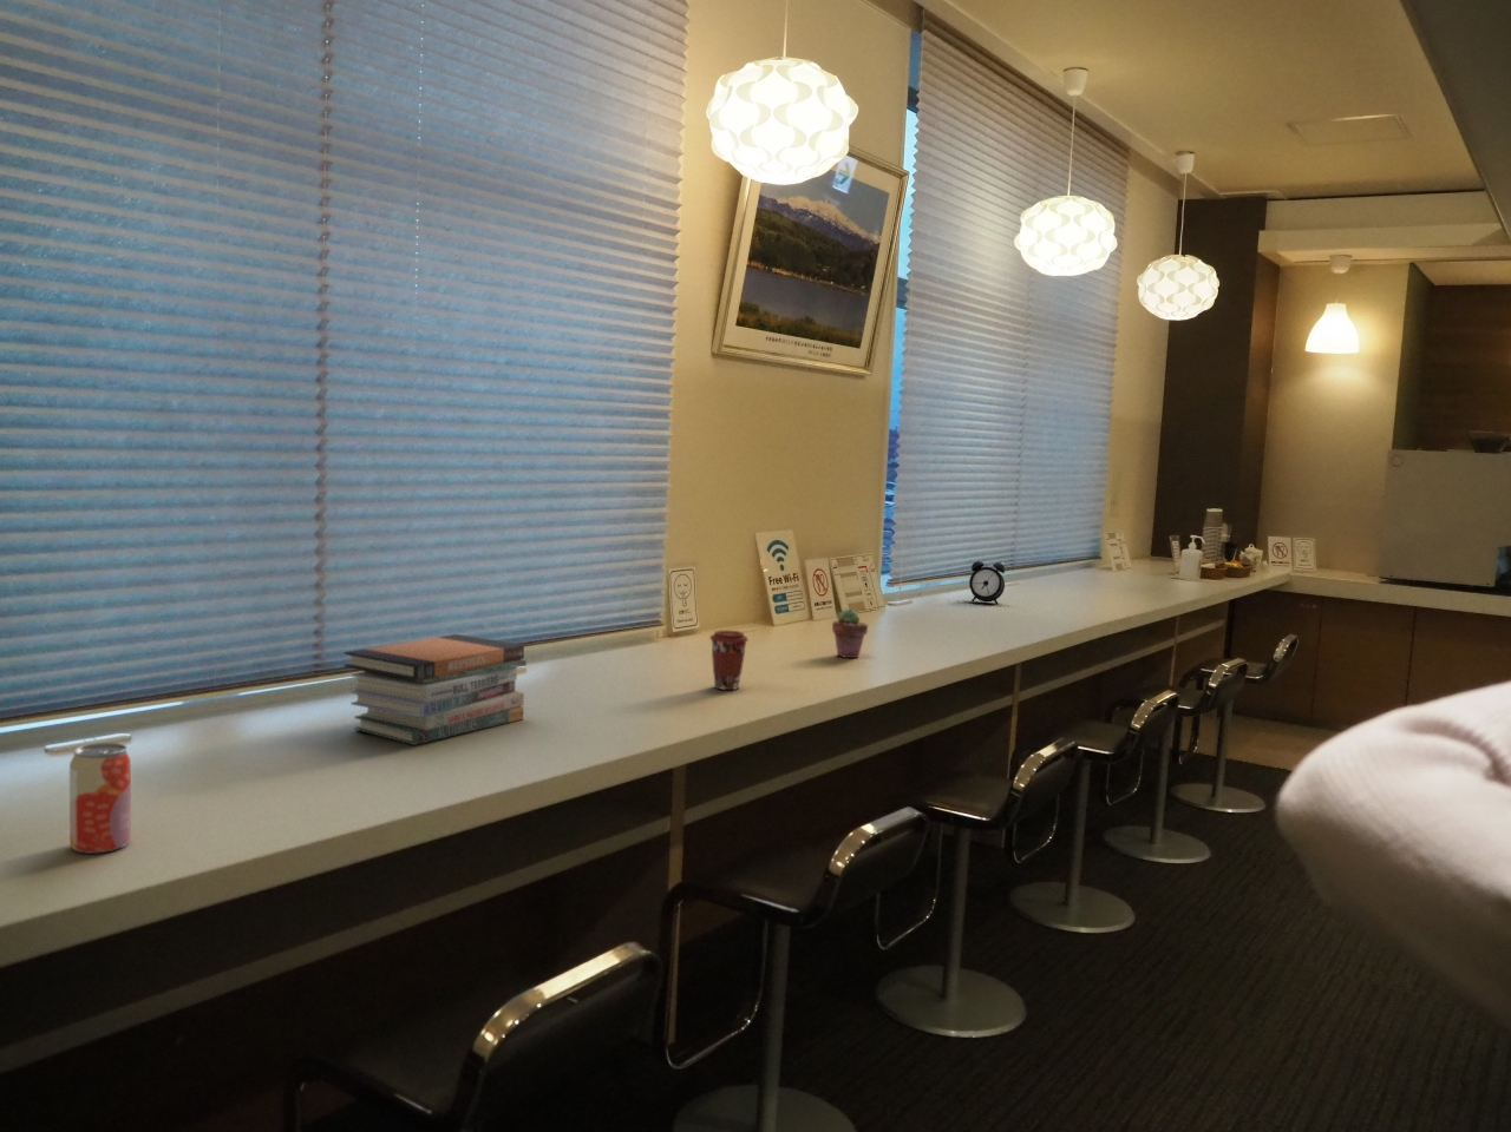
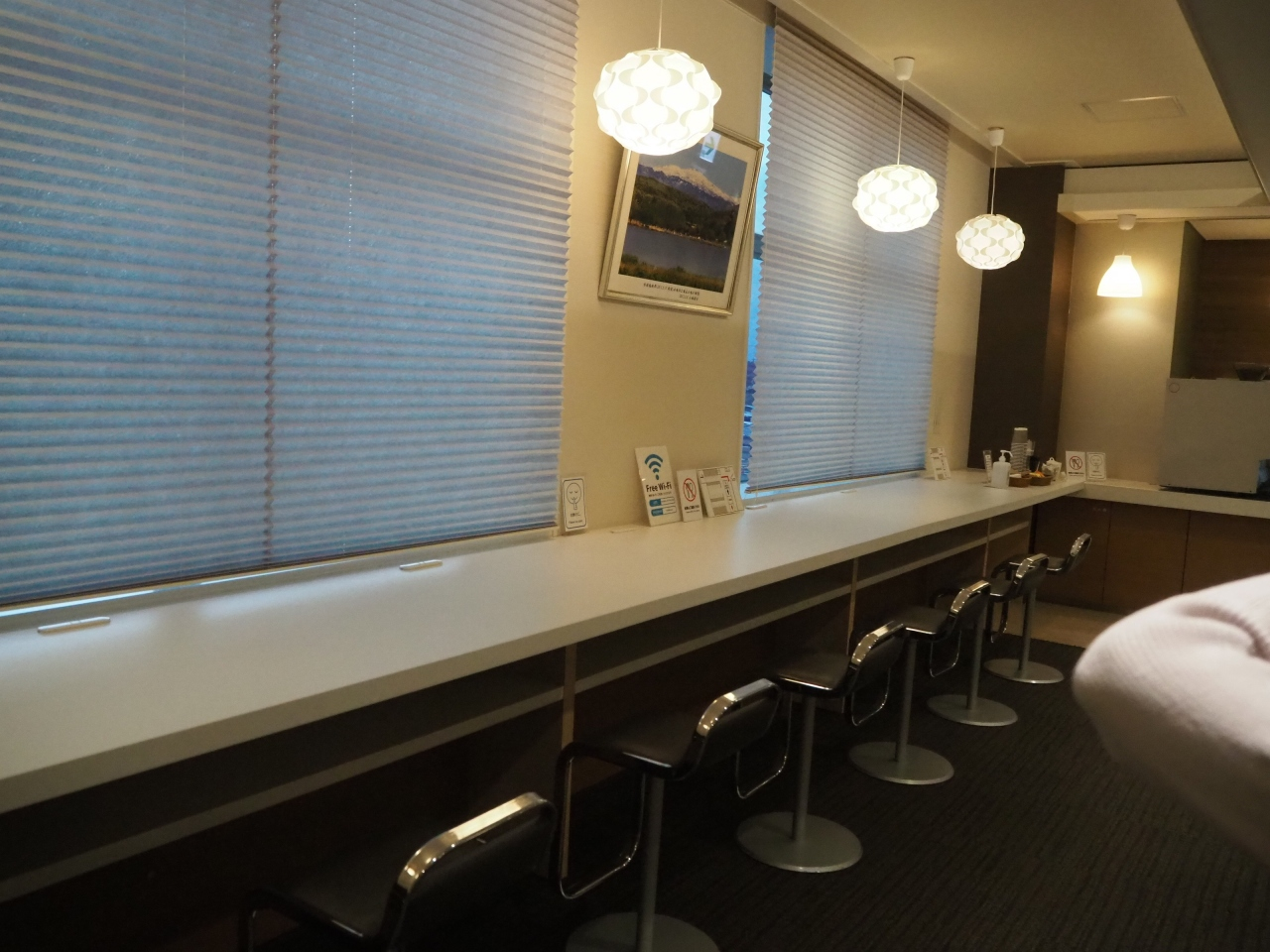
- coffee cup (727, 659)
- alarm clock (985, 581)
- beverage can (100, 797)
- potted succulent (848, 633)
- book stack (438, 686)
